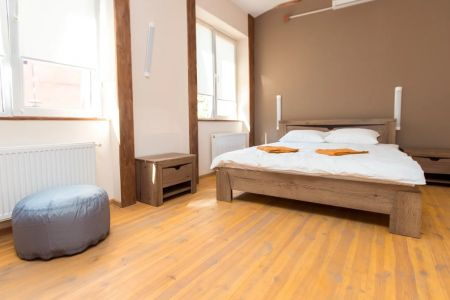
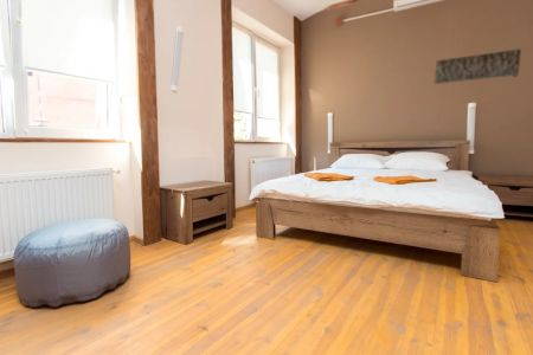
+ wall relief (474, 67)
